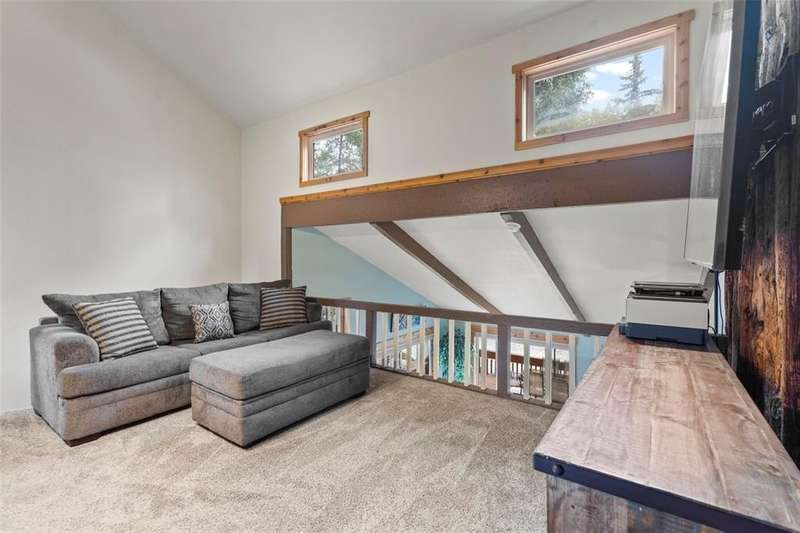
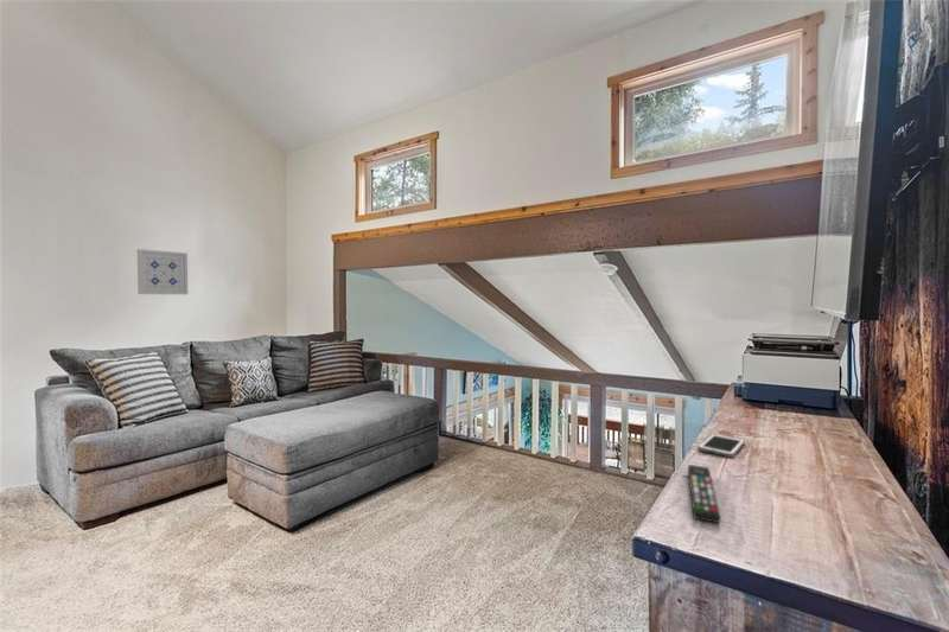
+ cell phone (721, 445)
+ remote control (701, 490)
+ wall art (163, 273)
